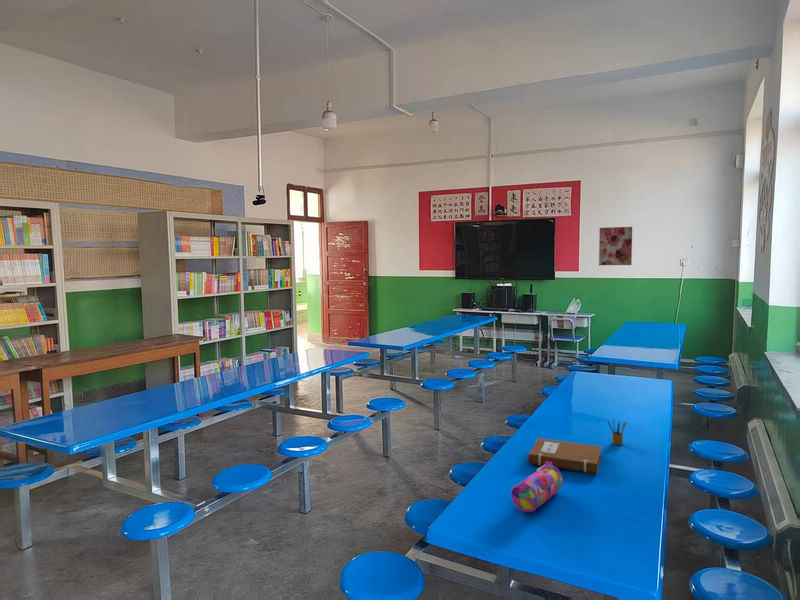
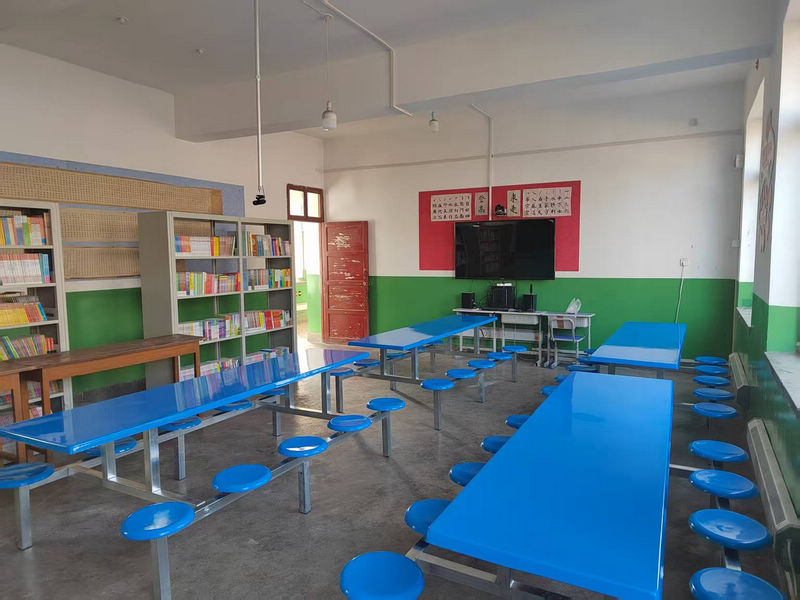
- notebook (563, 454)
- pencil box (617, 431)
- wall art (615, 246)
- pencil case (537, 486)
